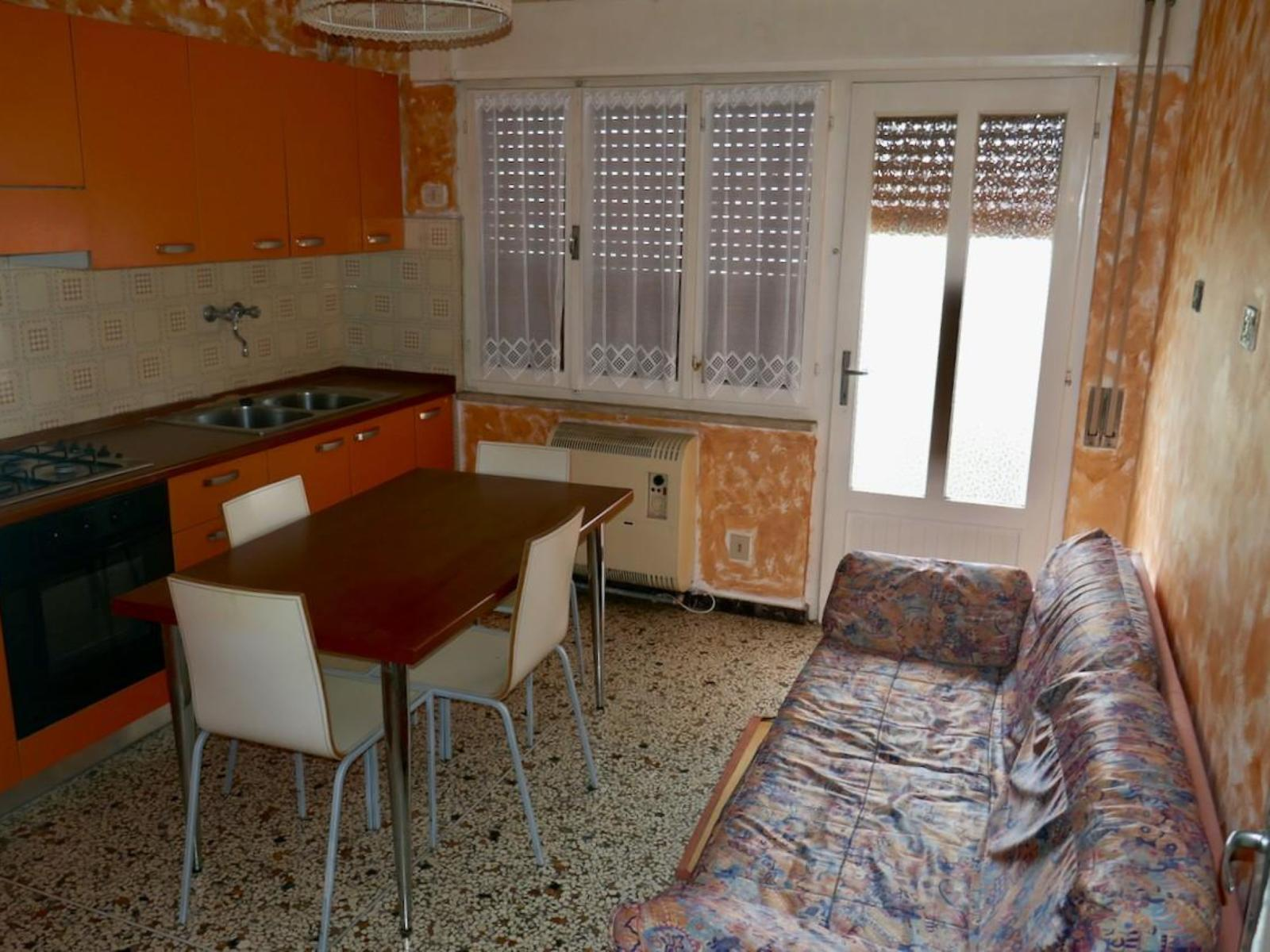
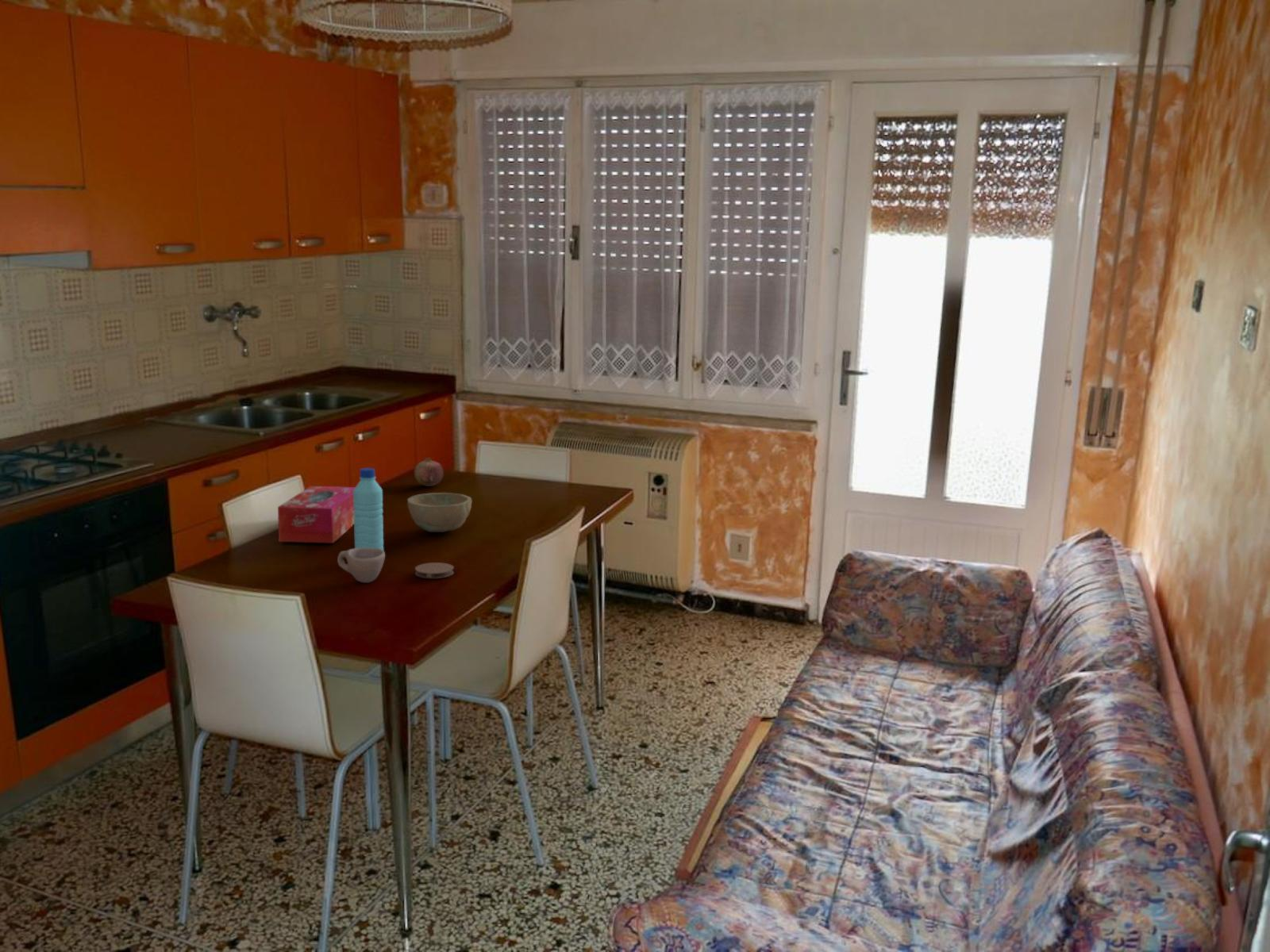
+ tissue box (321, 513)
+ fruit (429, 471)
+ coaster (434, 570)
+ water bottle (368, 515)
+ bowl (440, 515)
+ cup (360, 566)
